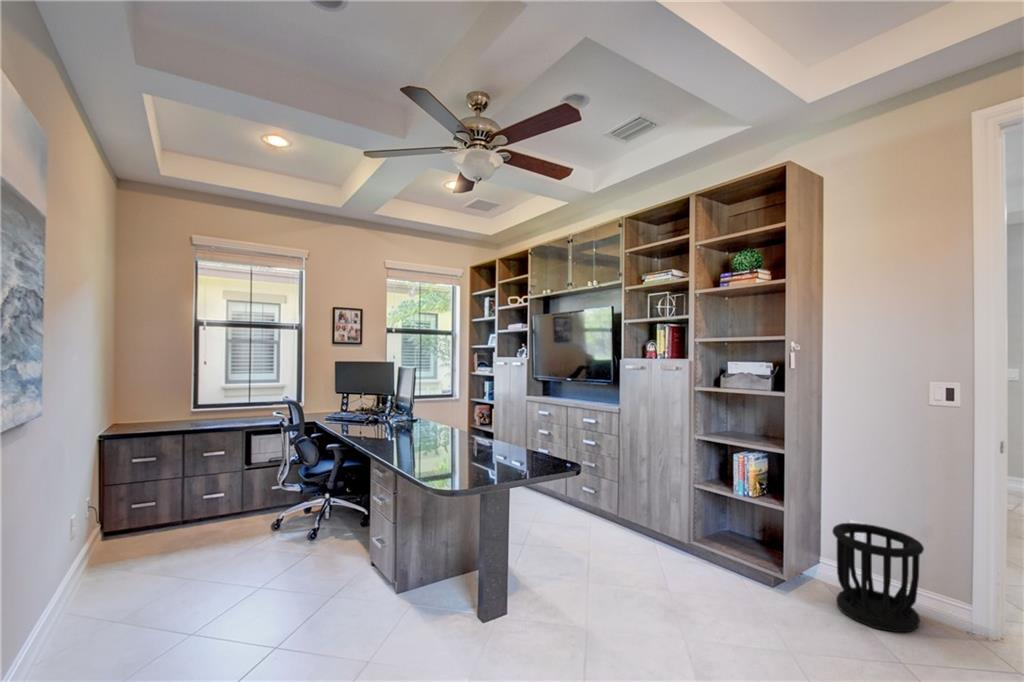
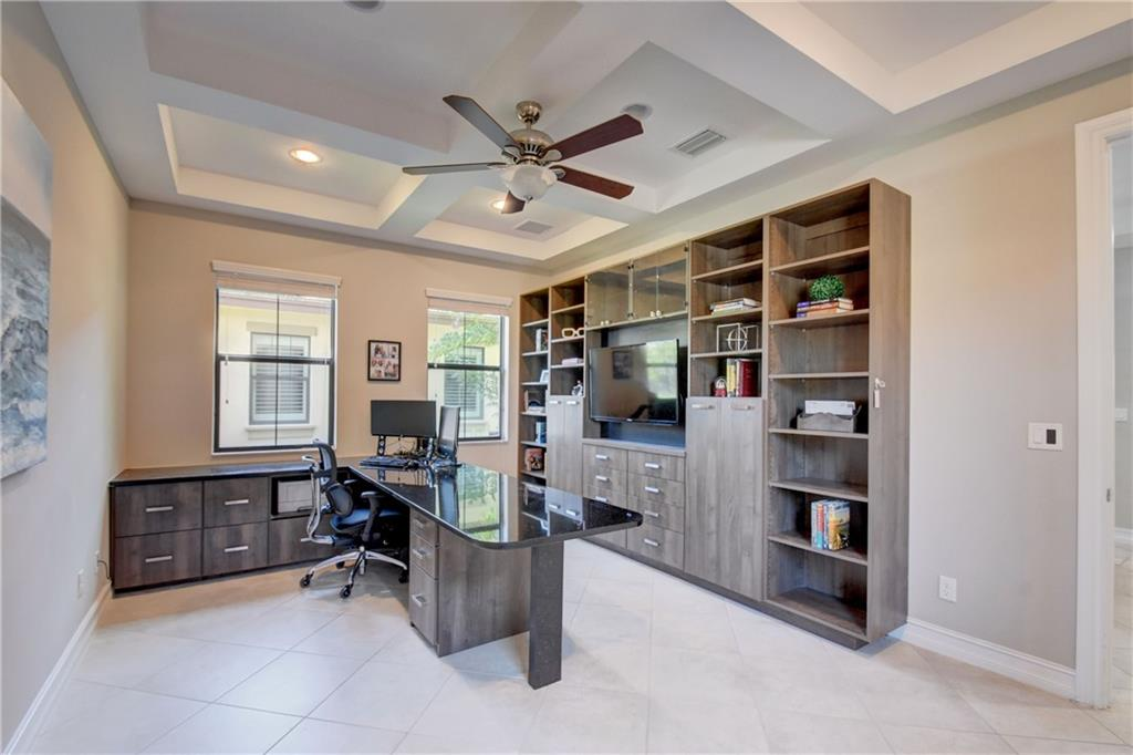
- wastebasket (871, 574)
